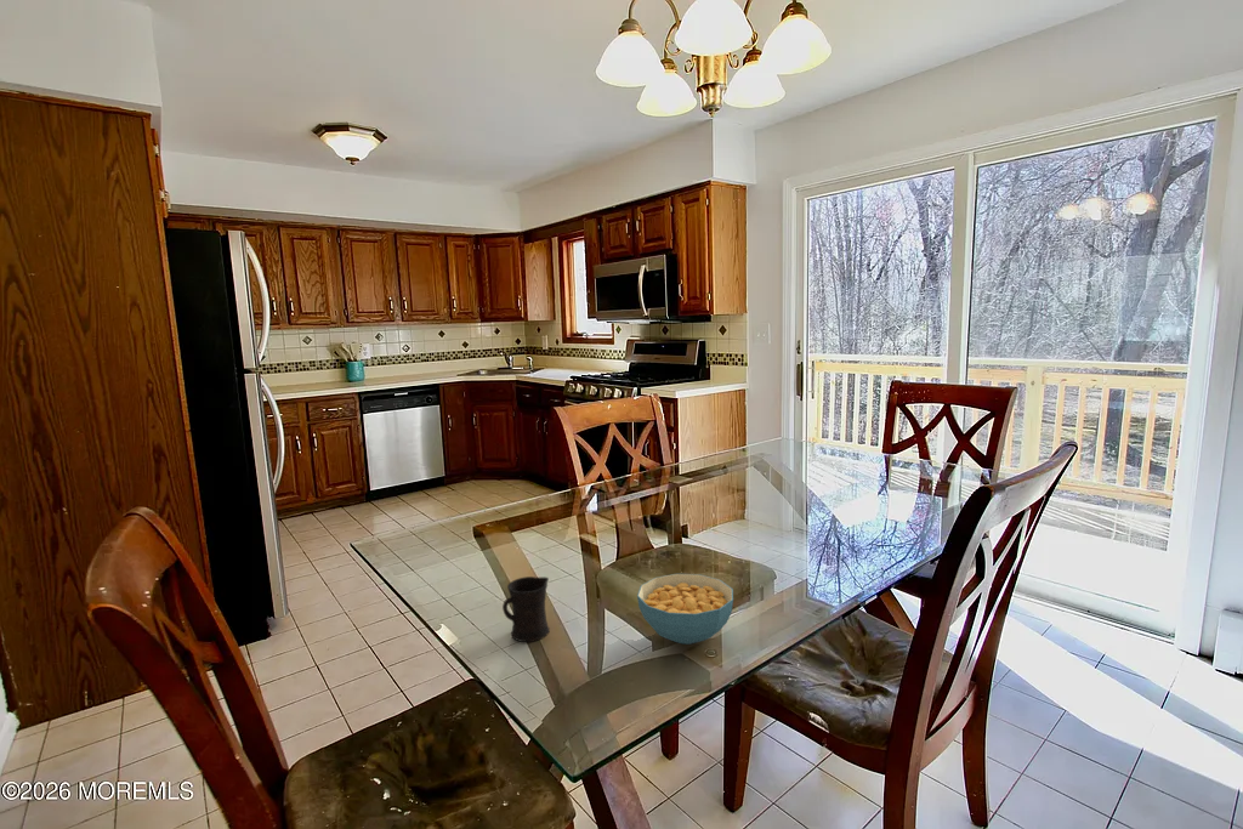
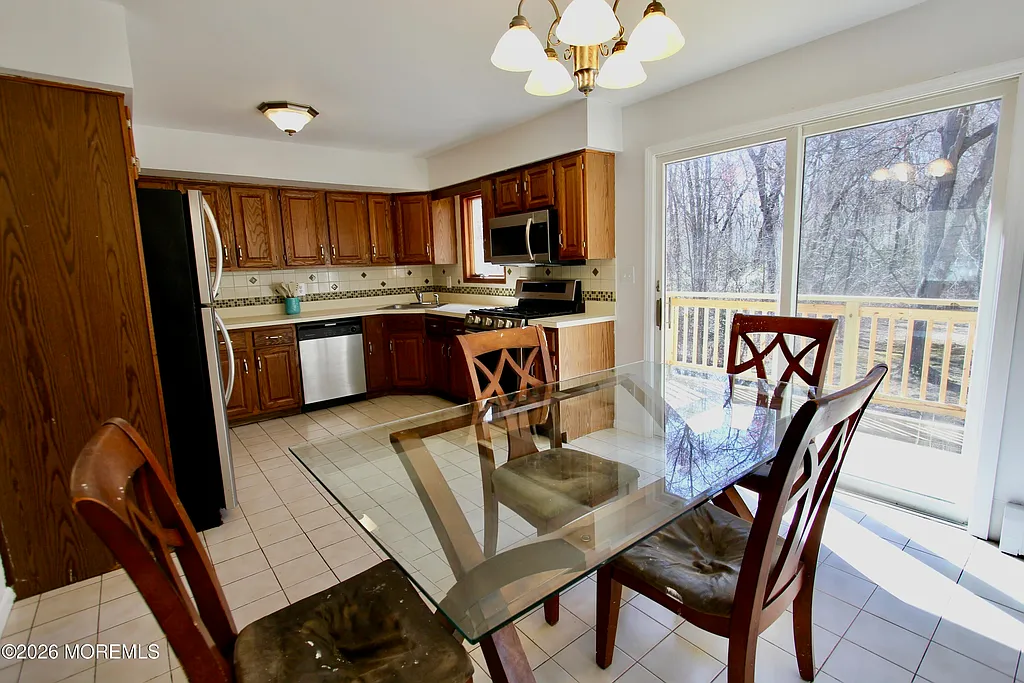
- mug (527, 609)
- cereal bowl (686, 614)
